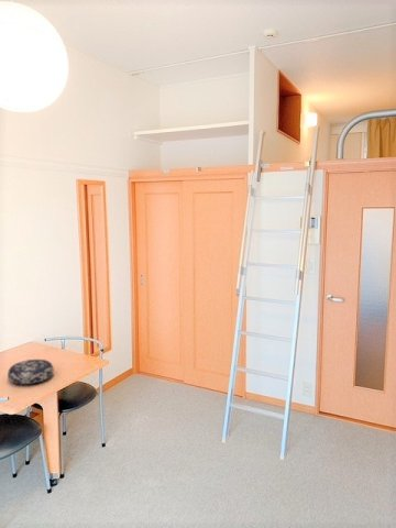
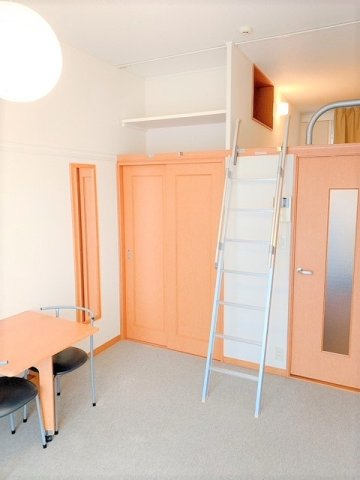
- decorative bowl (31, 371)
